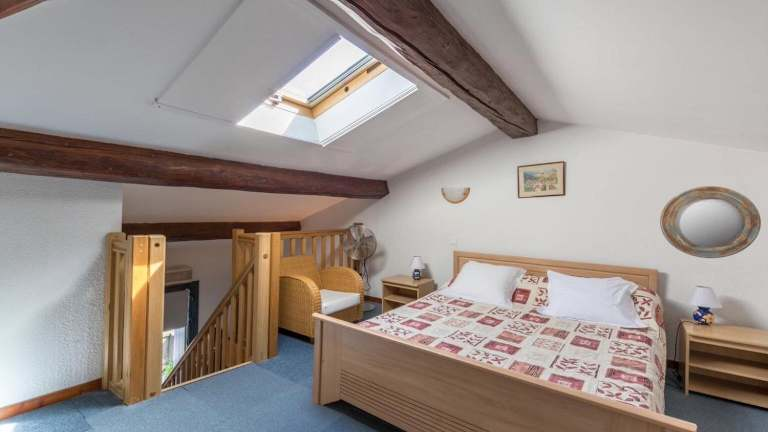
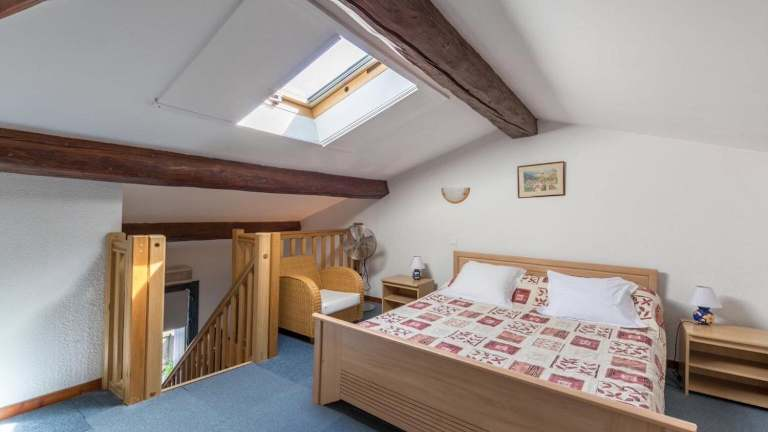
- home mirror (706, 222)
